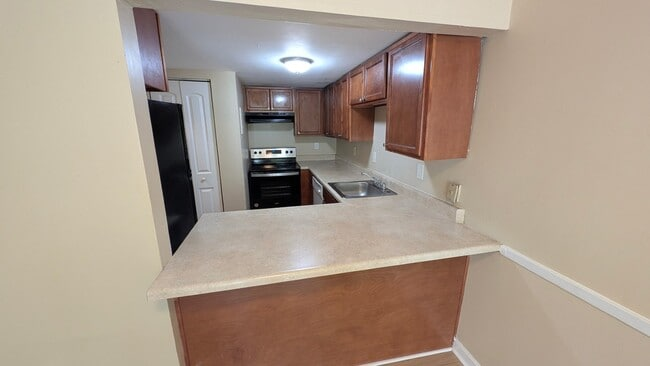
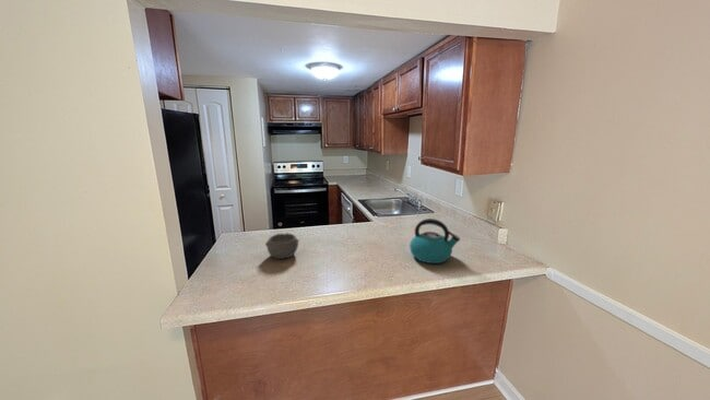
+ bowl (282, 246)
+ kettle (434, 238)
